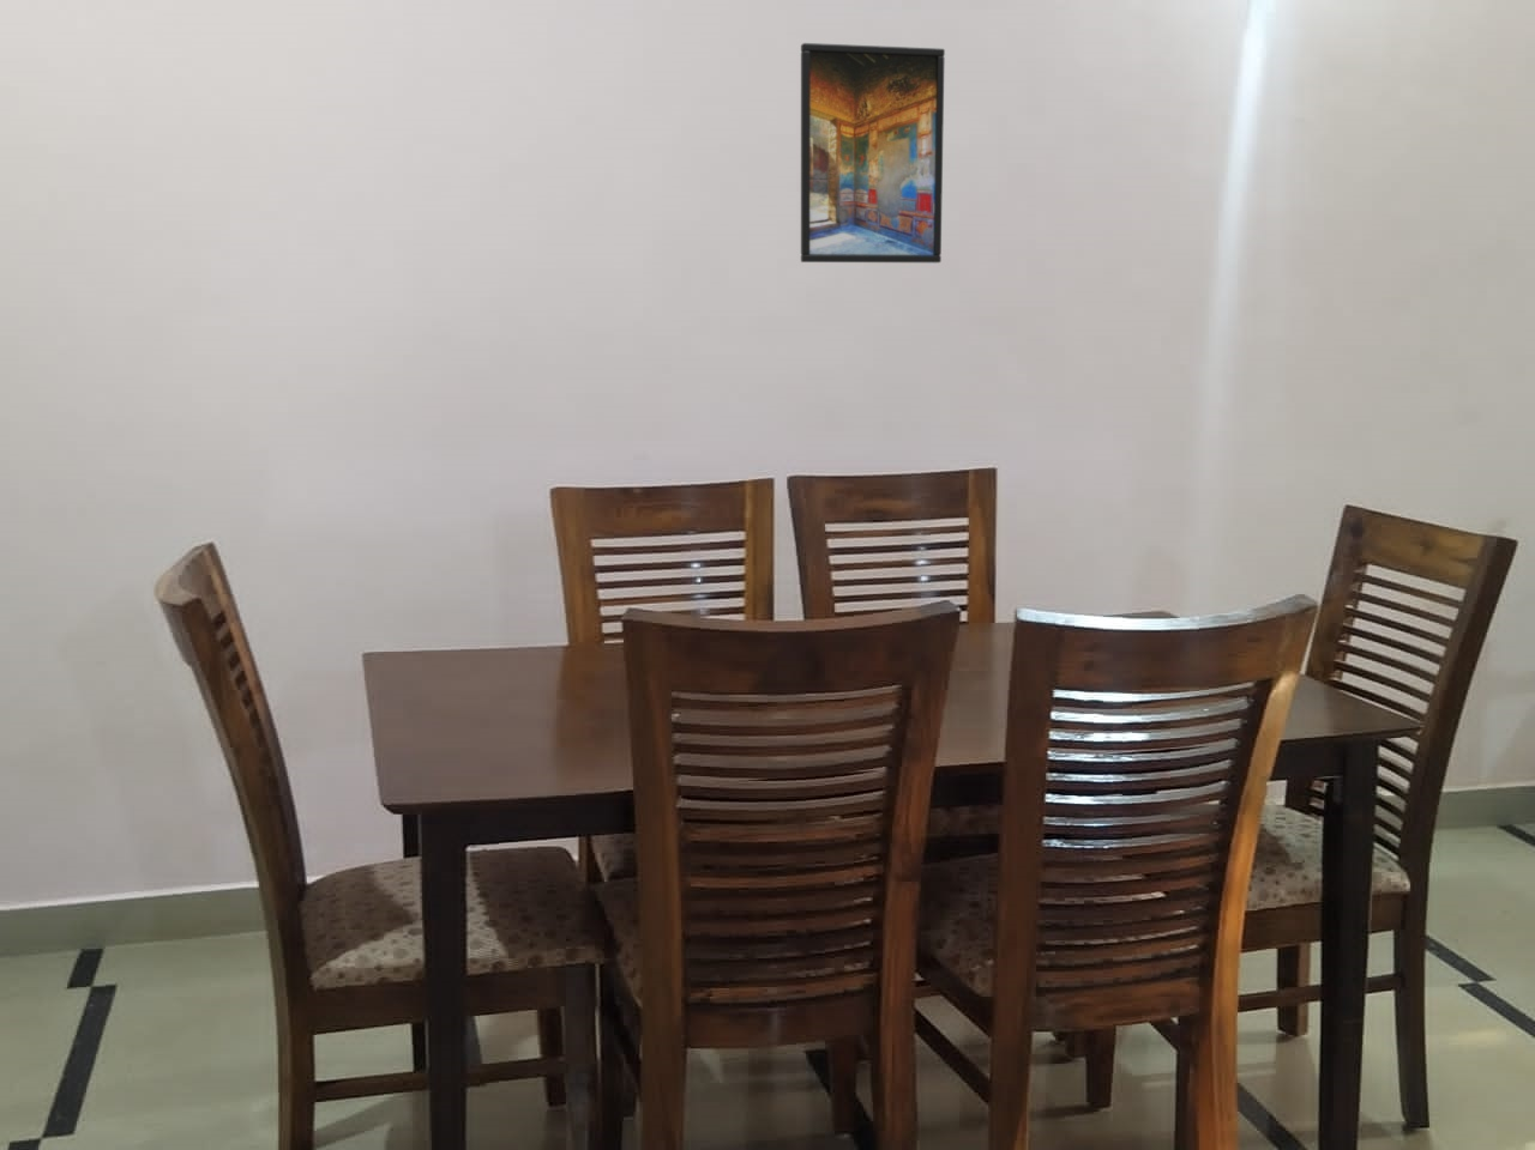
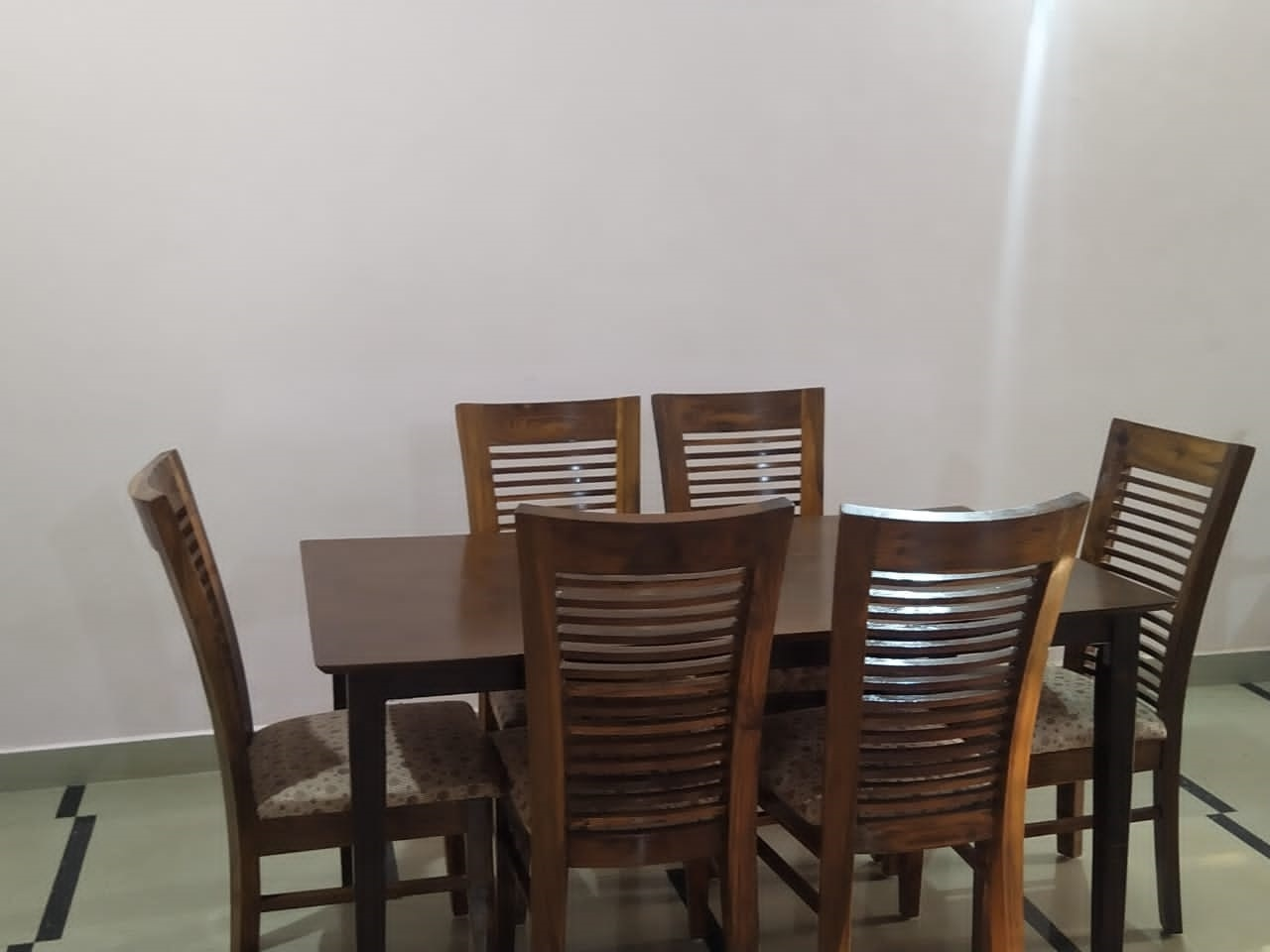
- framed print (871, 156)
